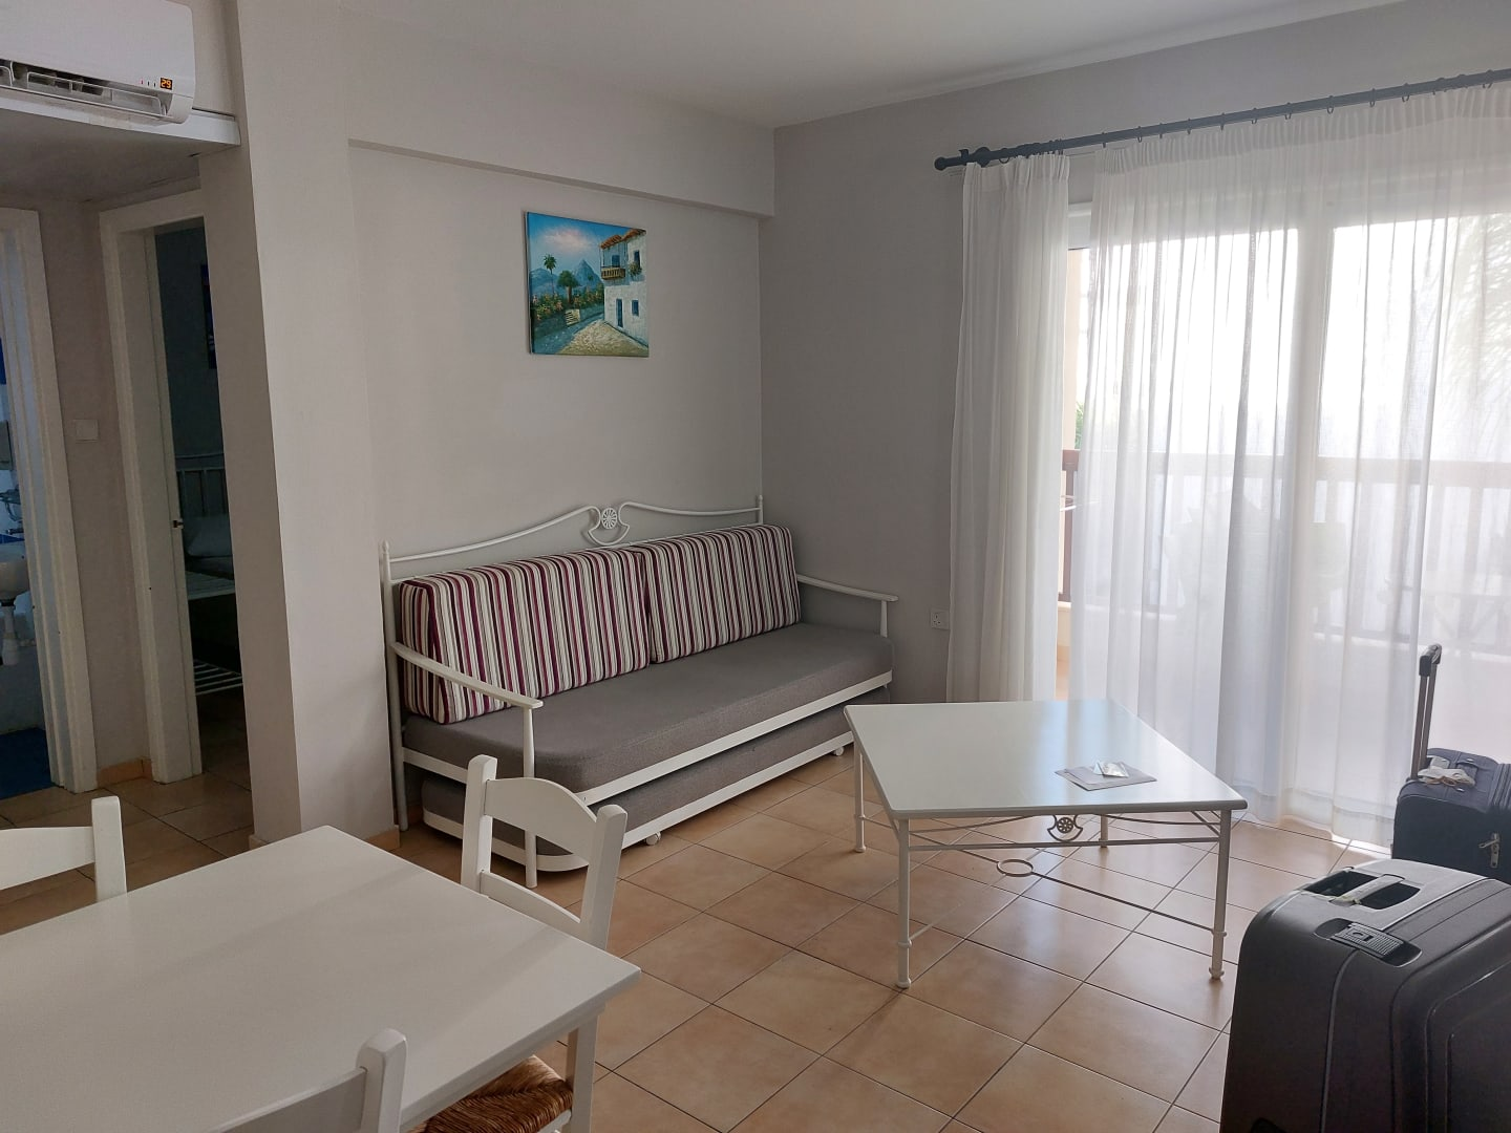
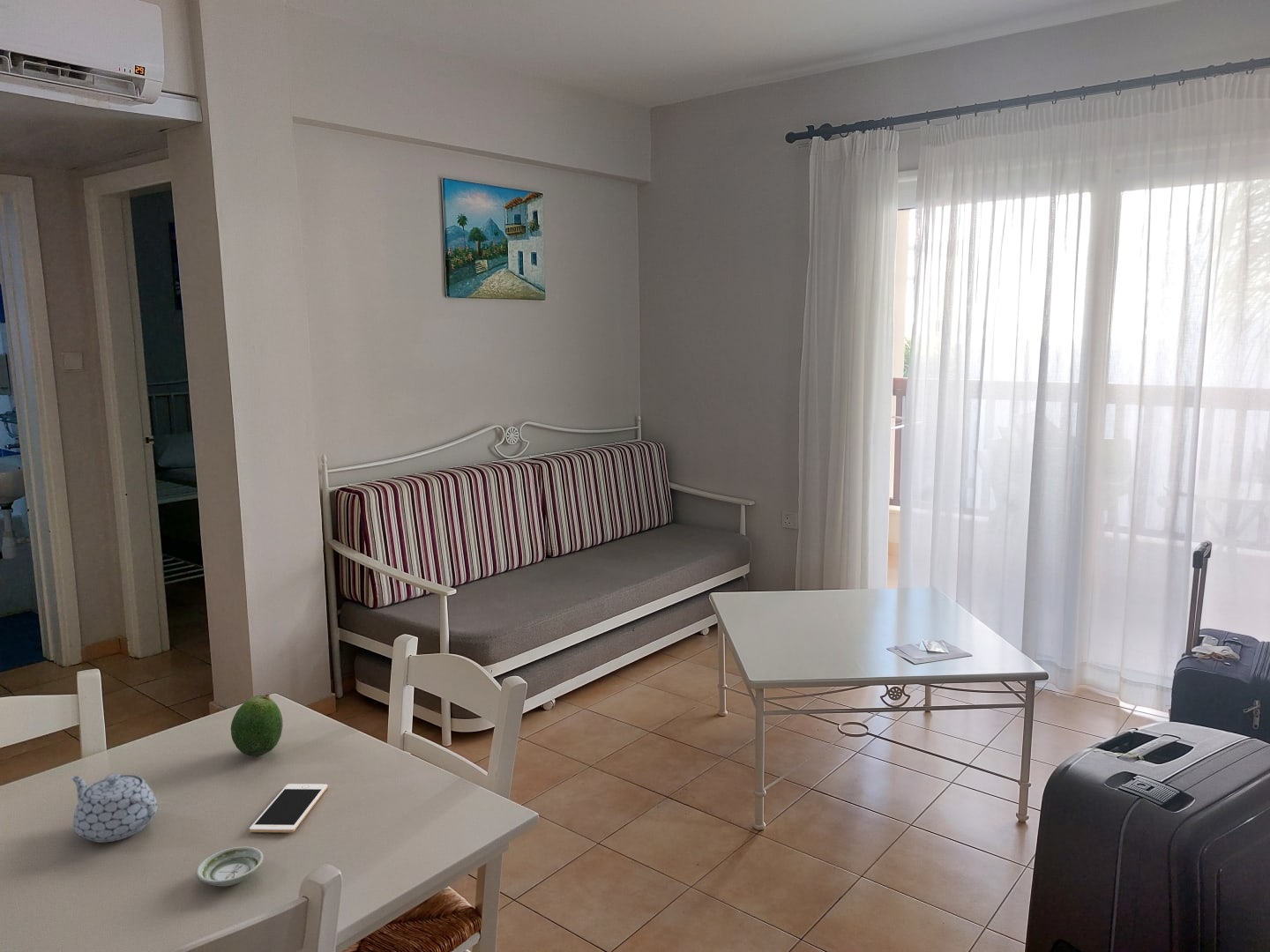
+ cell phone (290, 807)
+ teapot (112, 801)
+ fruit (257, 725)
+ saucer (230, 869)
